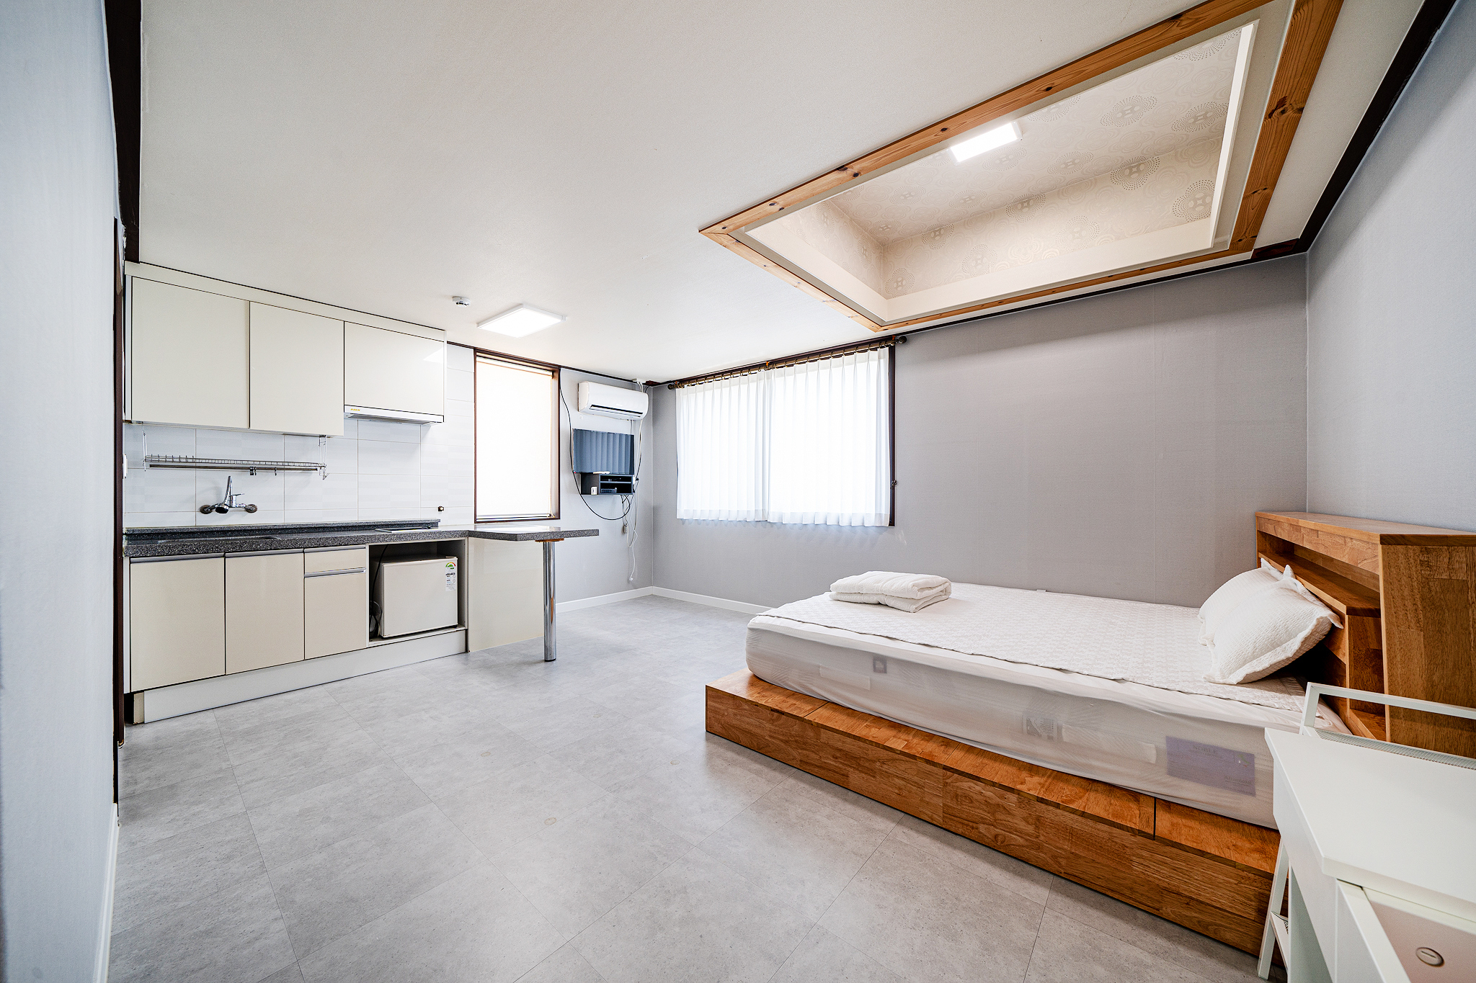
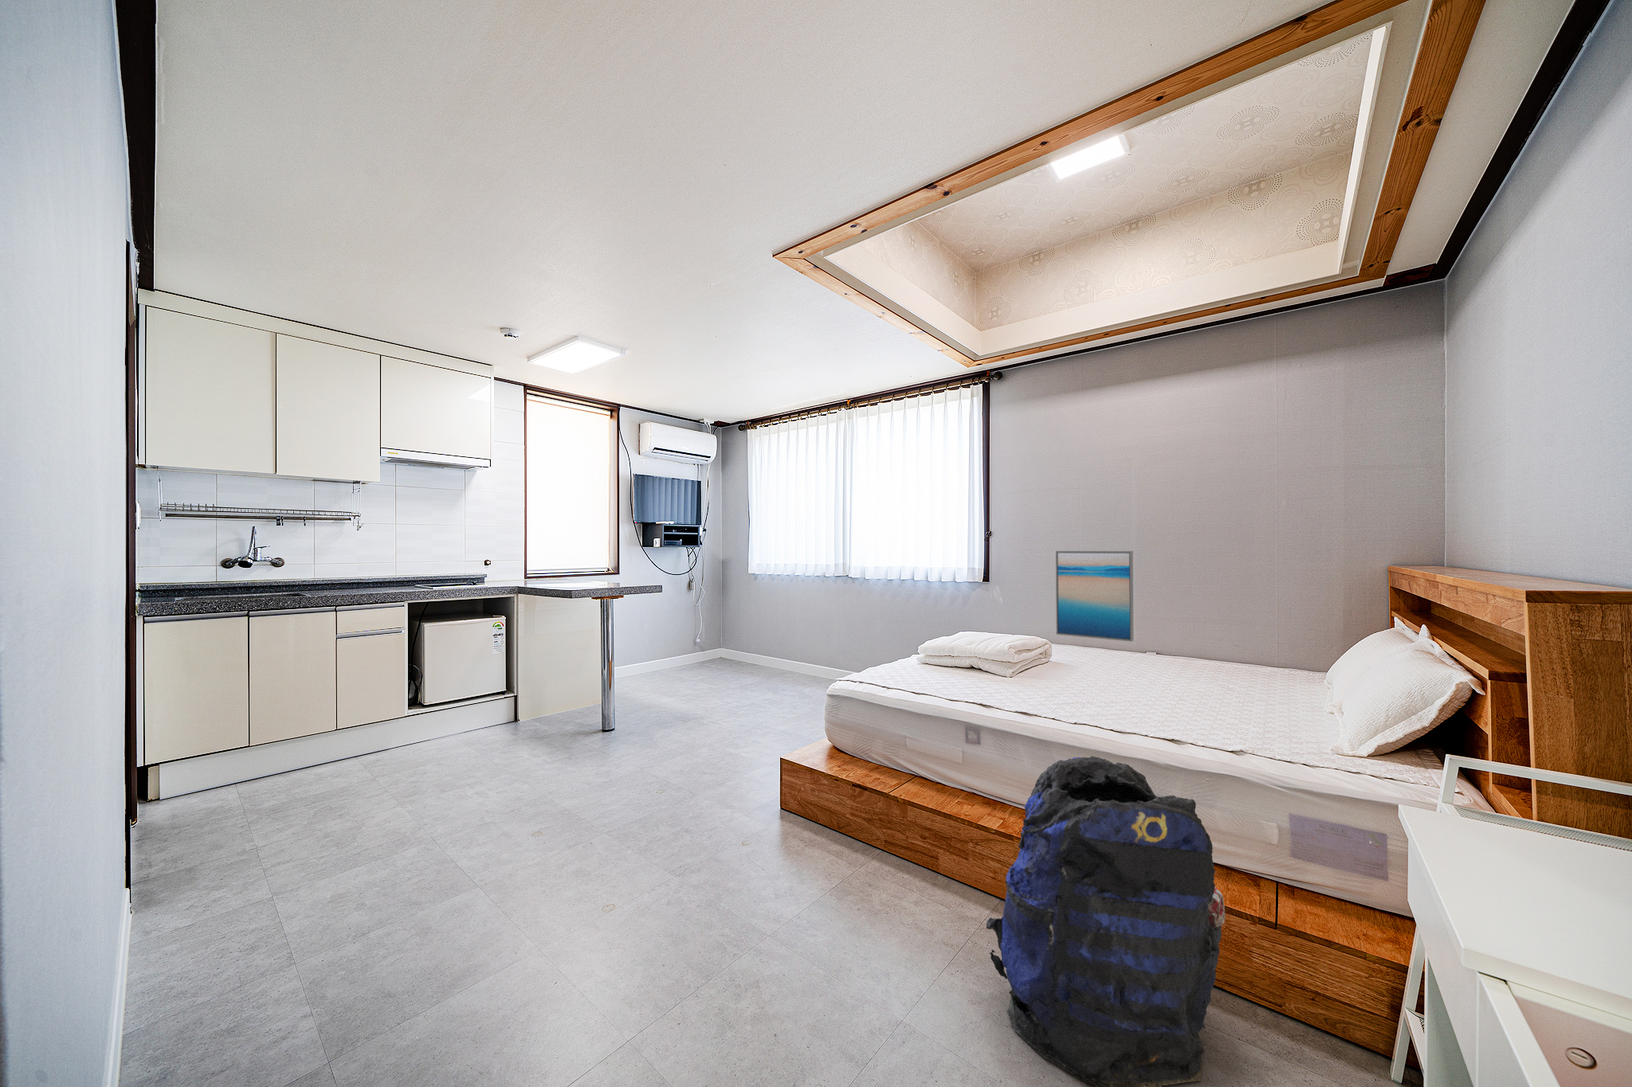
+ wall art (1092, 594)
+ backpack (1099, 888)
